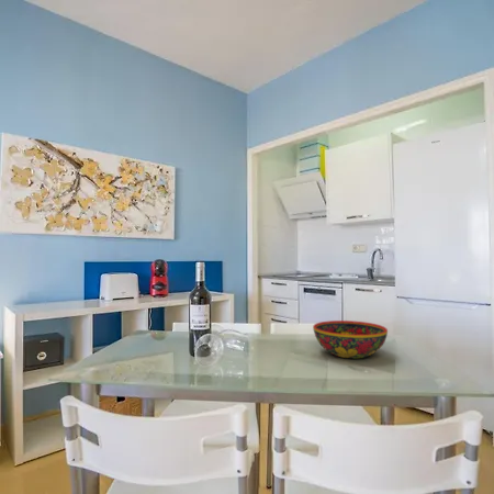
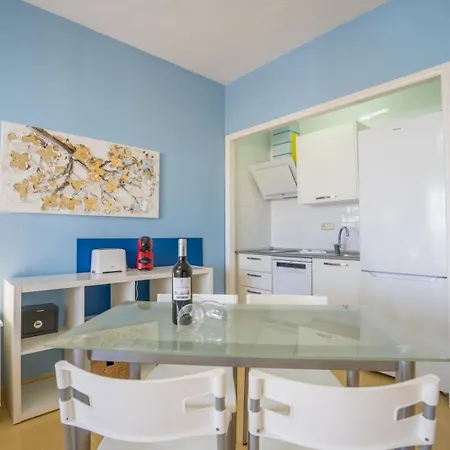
- bowl (349, 340)
